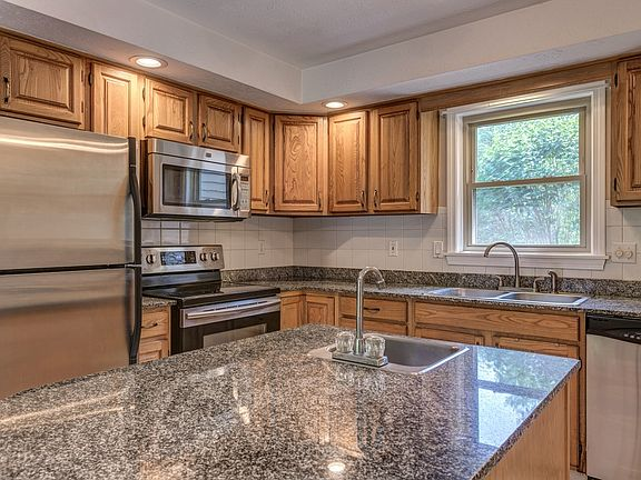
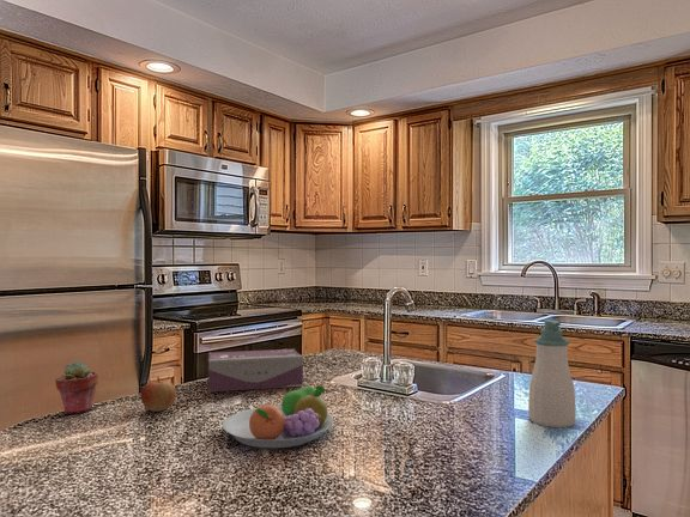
+ apple (158, 393)
+ tissue box (254, 367)
+ potted succulent (77, 385)
+ fruit bowl (283, 409)
+ soap bottle (551, 371)
